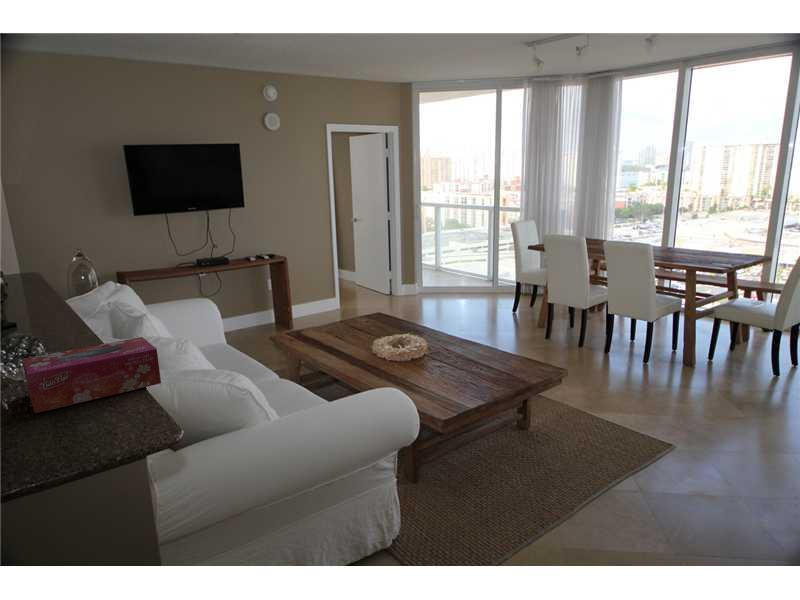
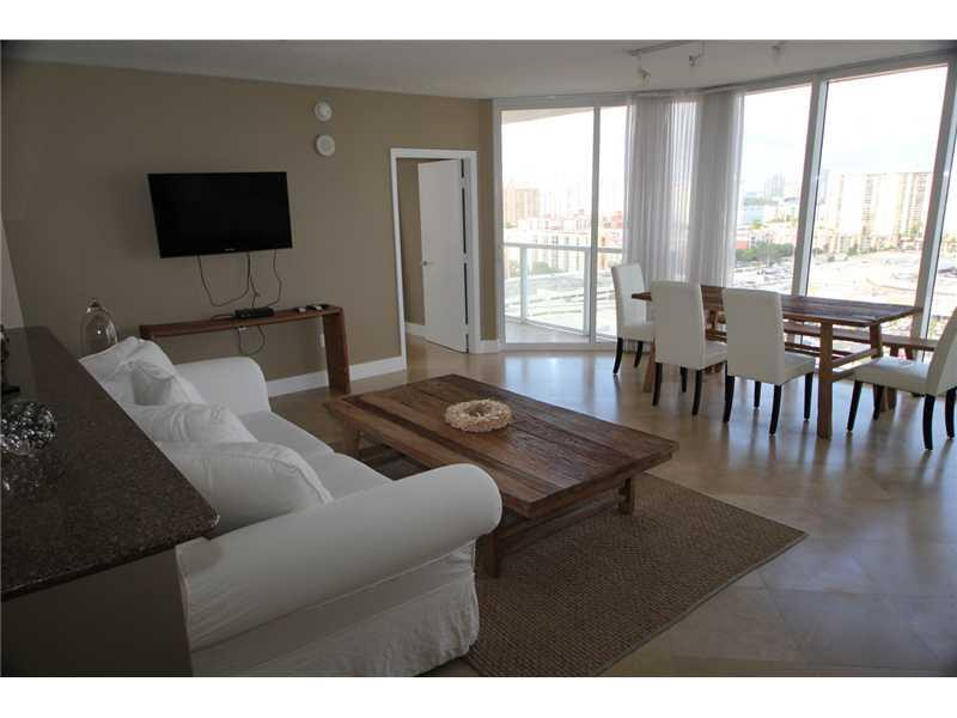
- tissue box (93, 371)
